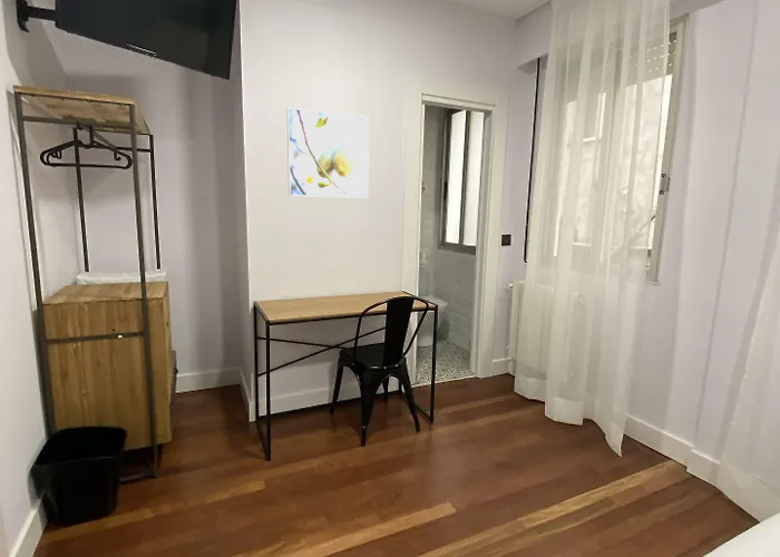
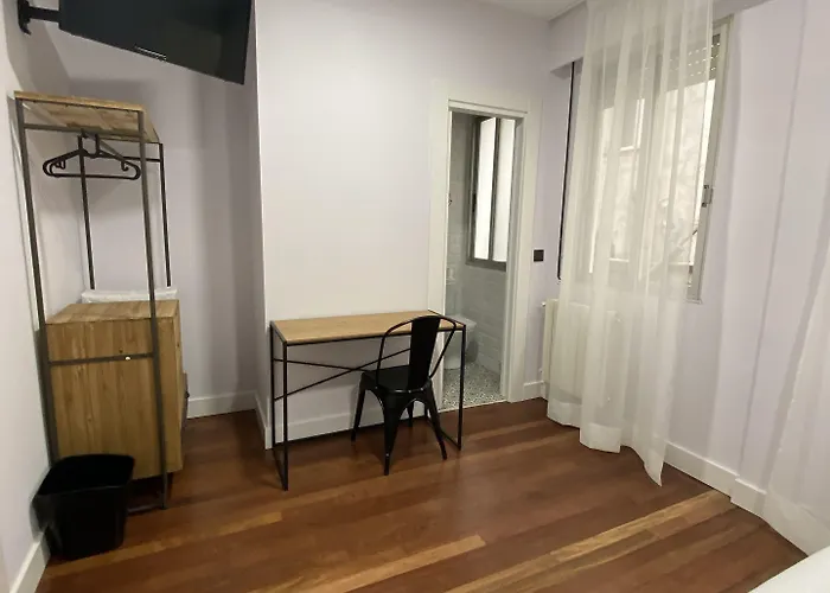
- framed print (329, 155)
